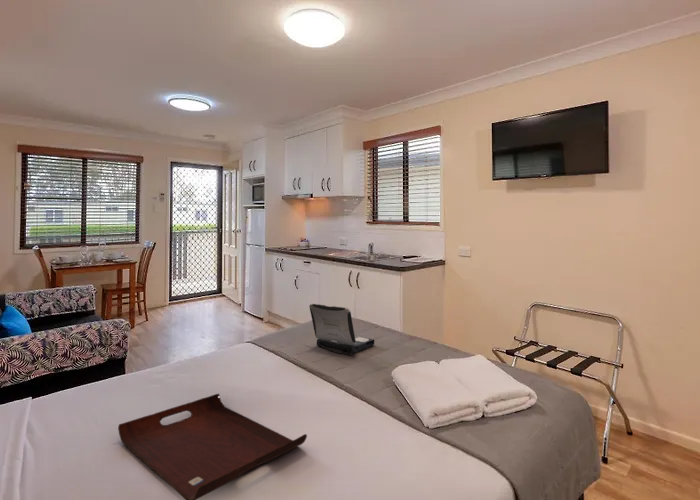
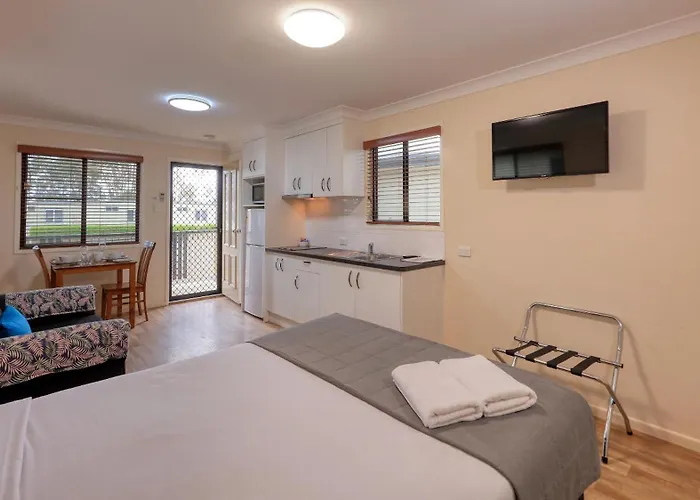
- laptop (342, 325)
- serving tray (210, 436)
